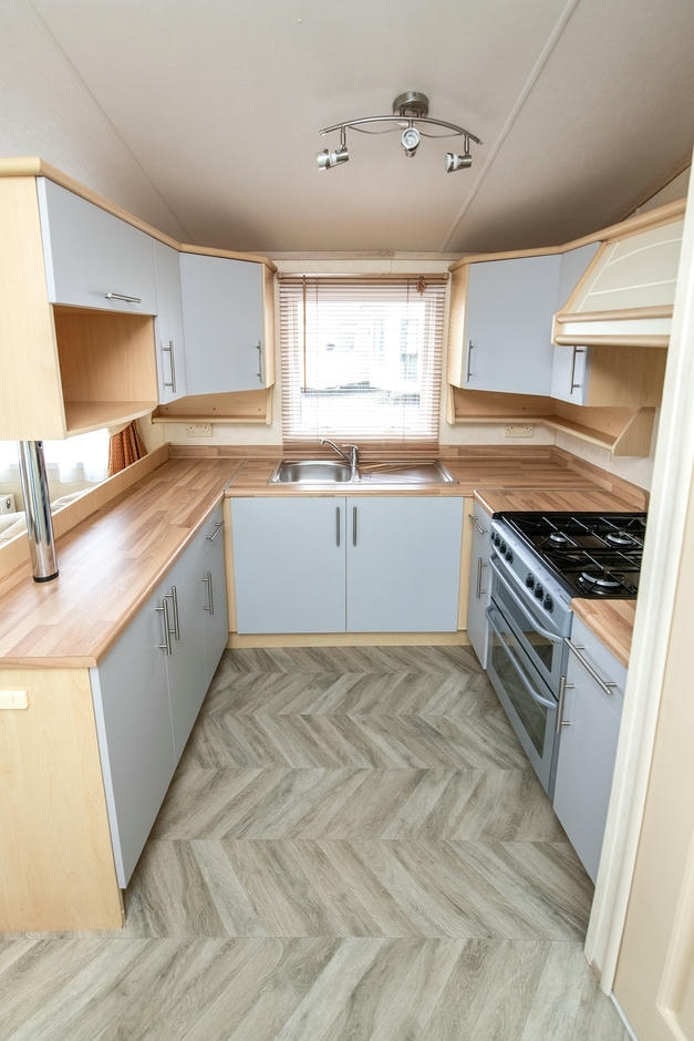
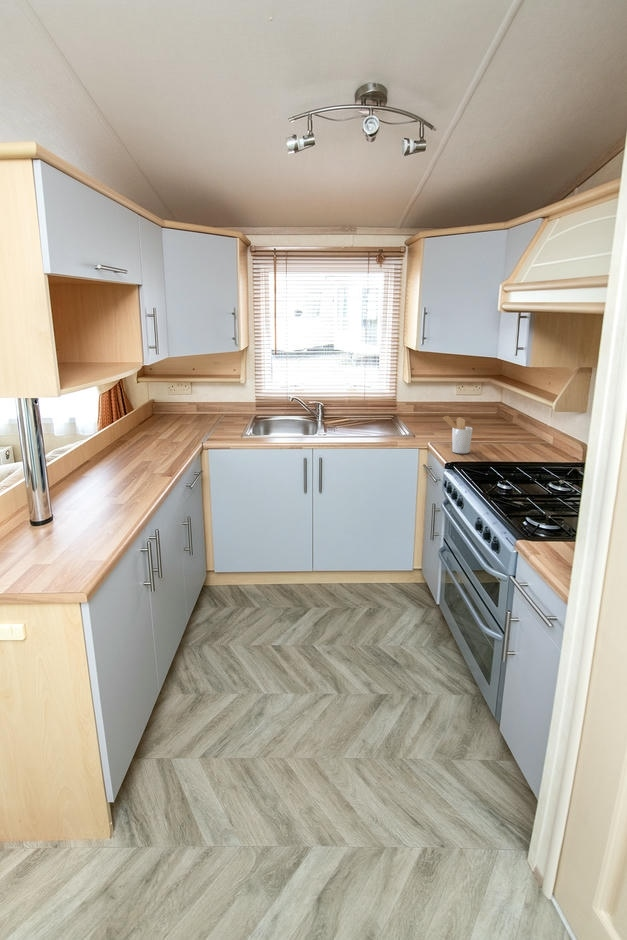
+ utensil holder (456, 433)
